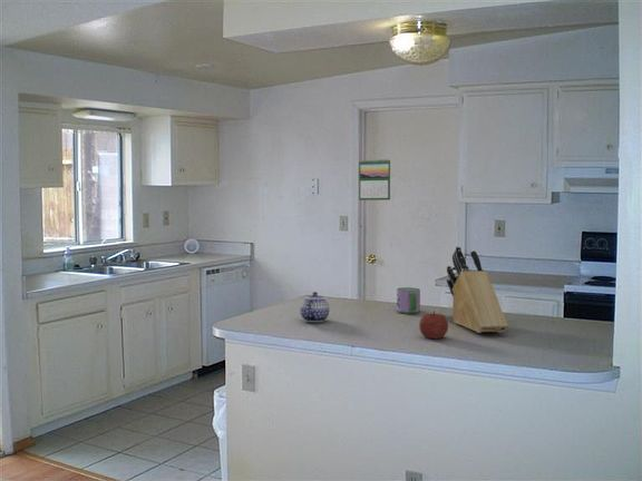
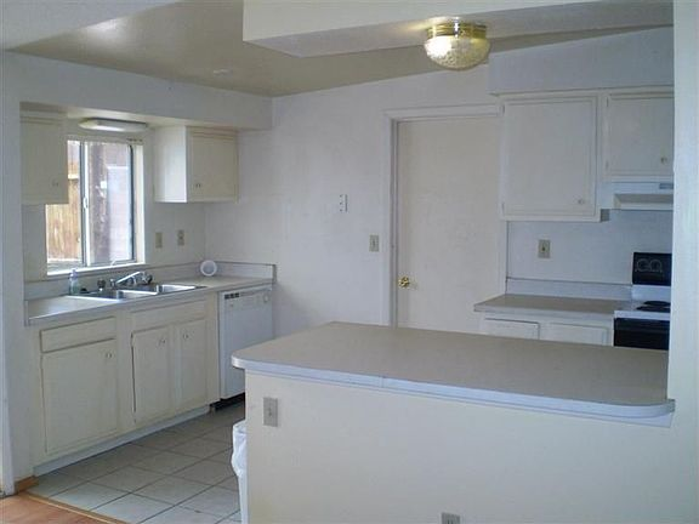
- knife block (474, 287)
- calendar (374, 179)
- teapot (314, 306)
- mug (409, 301)
- fruit (434, 323)
